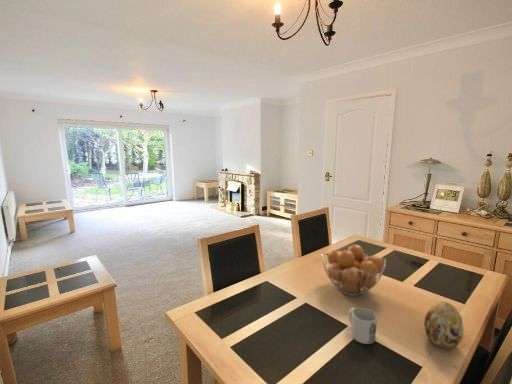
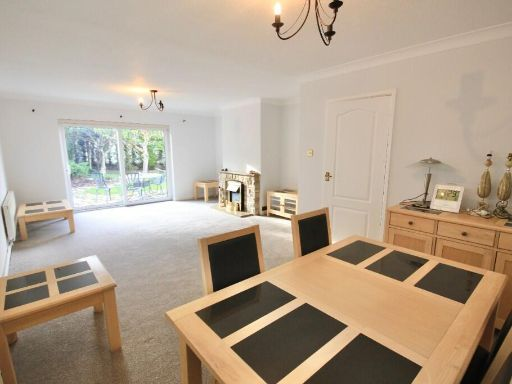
- decorative egg (443, 323)
- mug (360, 322)
- fruit basket (351, 269)
